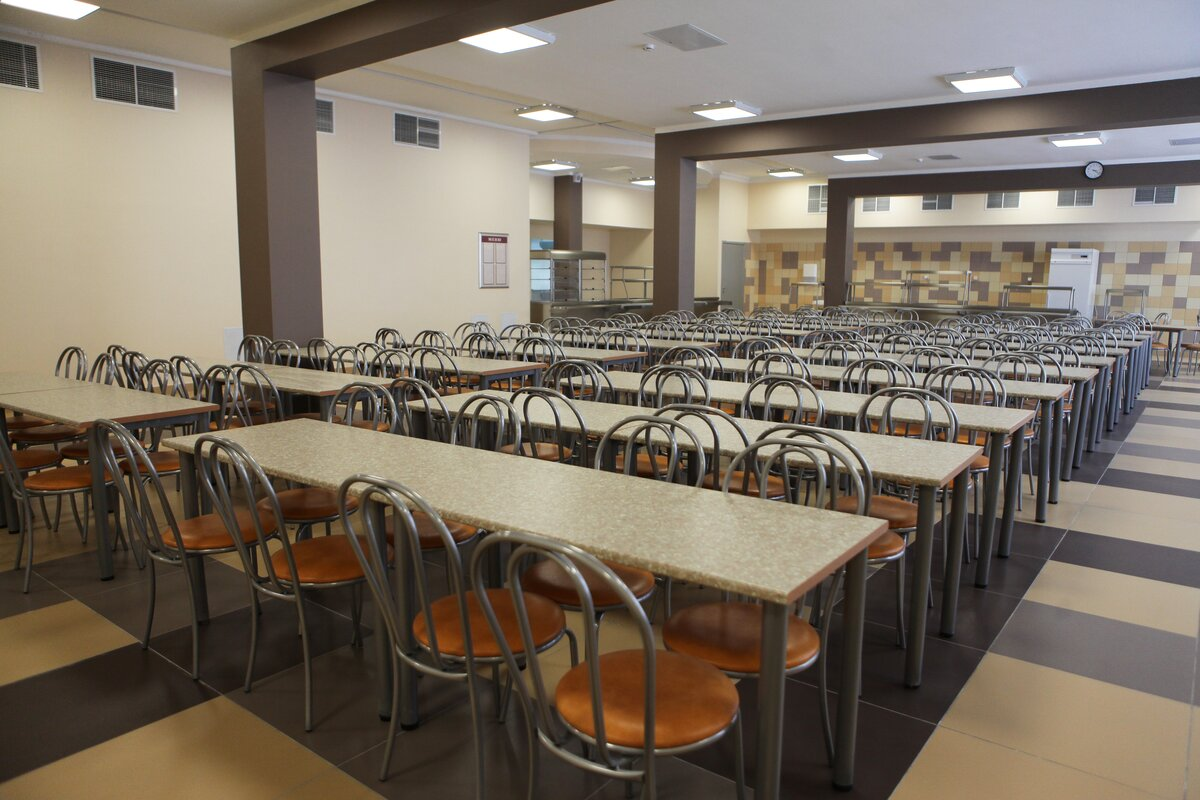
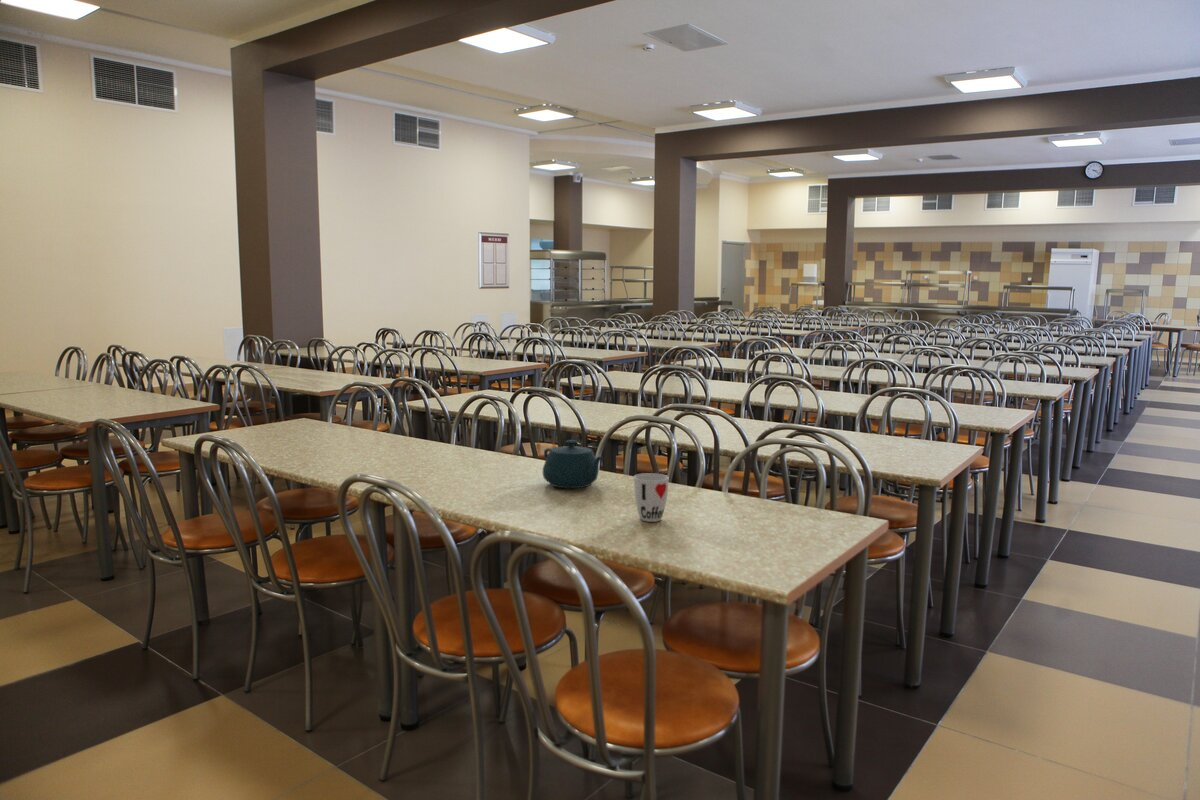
+ cup (650, 497)
+ teapot (572, 463)
